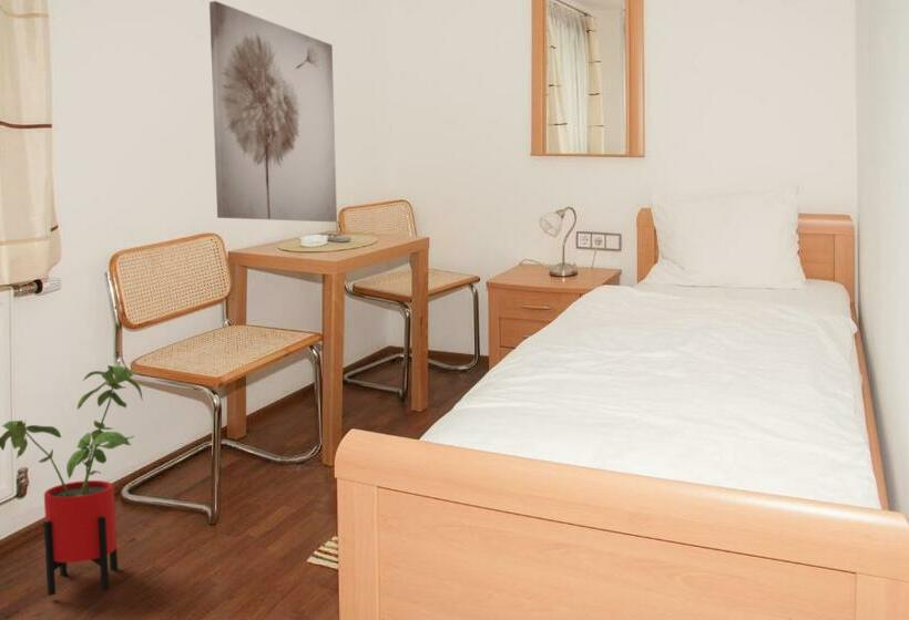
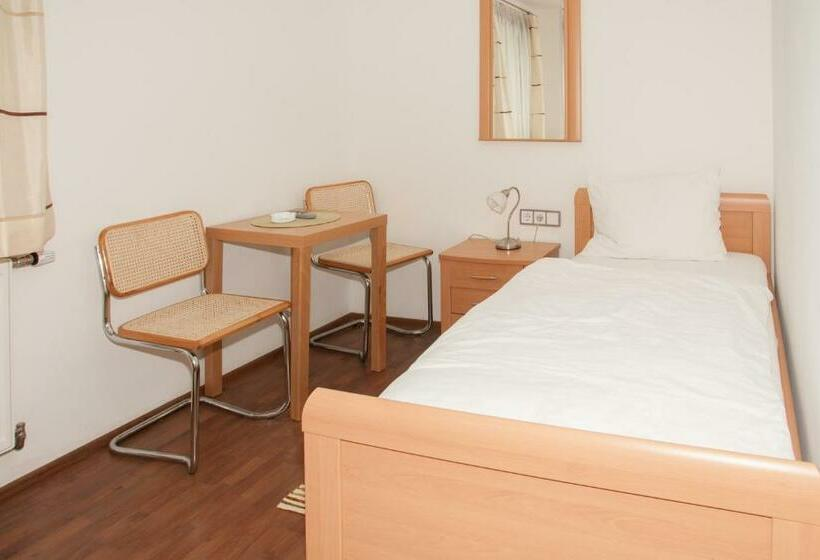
- house plant (88, 475)
- wall art (279, 123)
